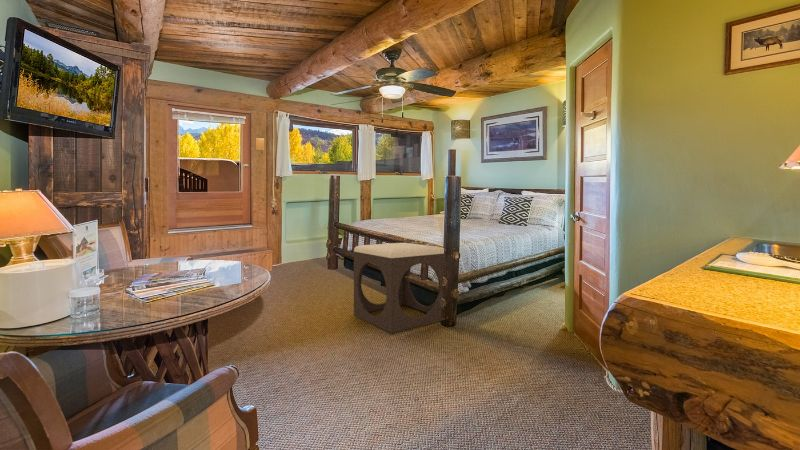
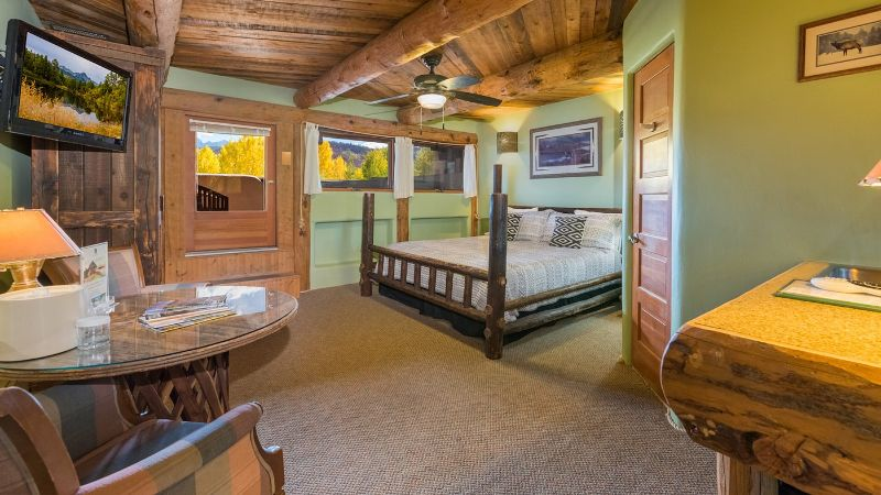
- footstool (399, 281)
